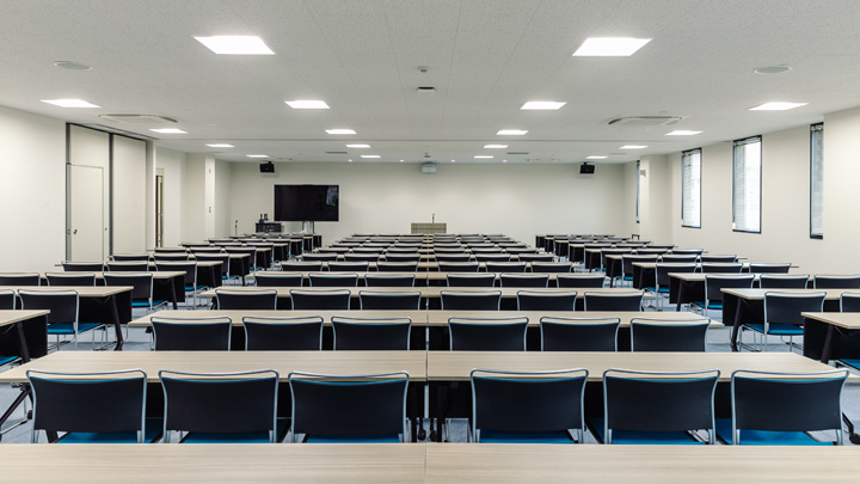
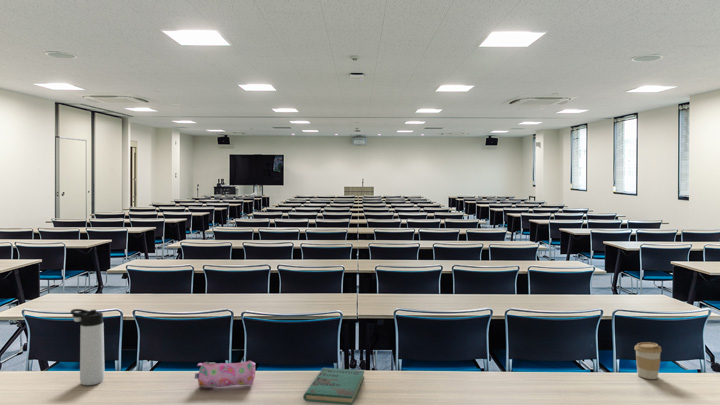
+ book (335, 384)
+ coffee cup (647, 359)
+ thermos bottle (87, 345)
+ pencil case (226, 373)
